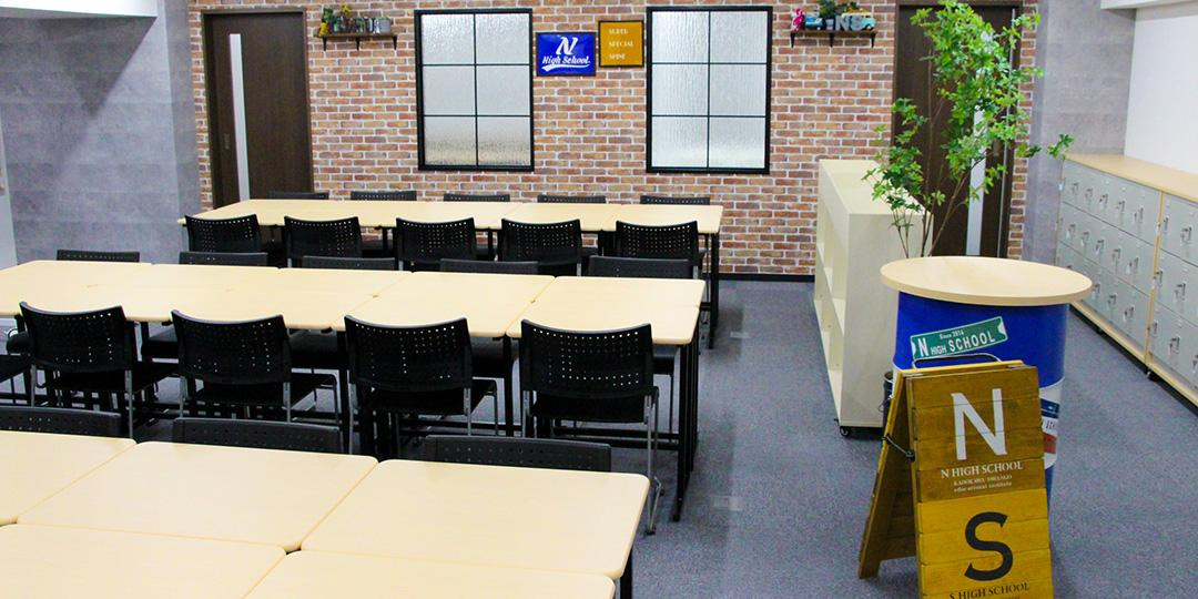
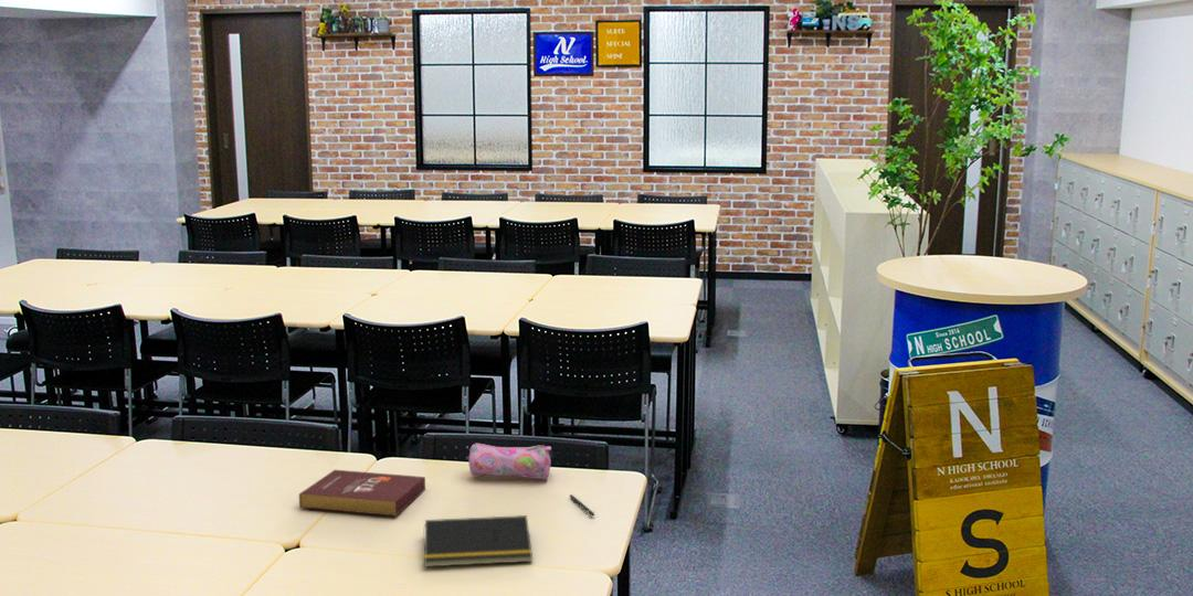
+ notepad (477, 540)
+ pencil case (510, 460)
+ pen (582, 504)
+ book (363, 491)
